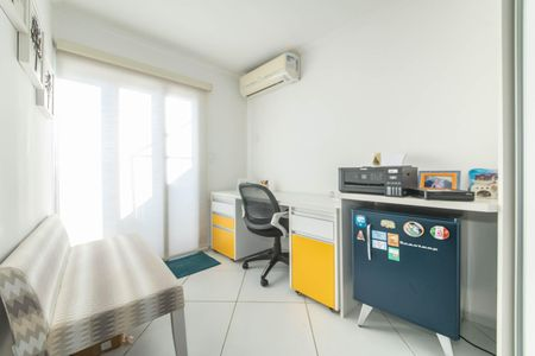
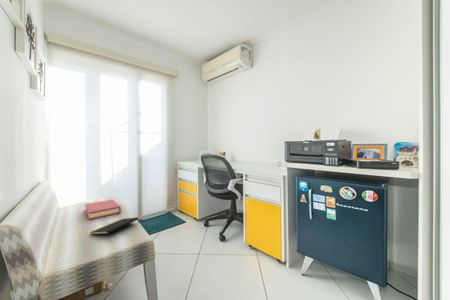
+ hardback book (102, 208)
+ notepad (115, 225)
